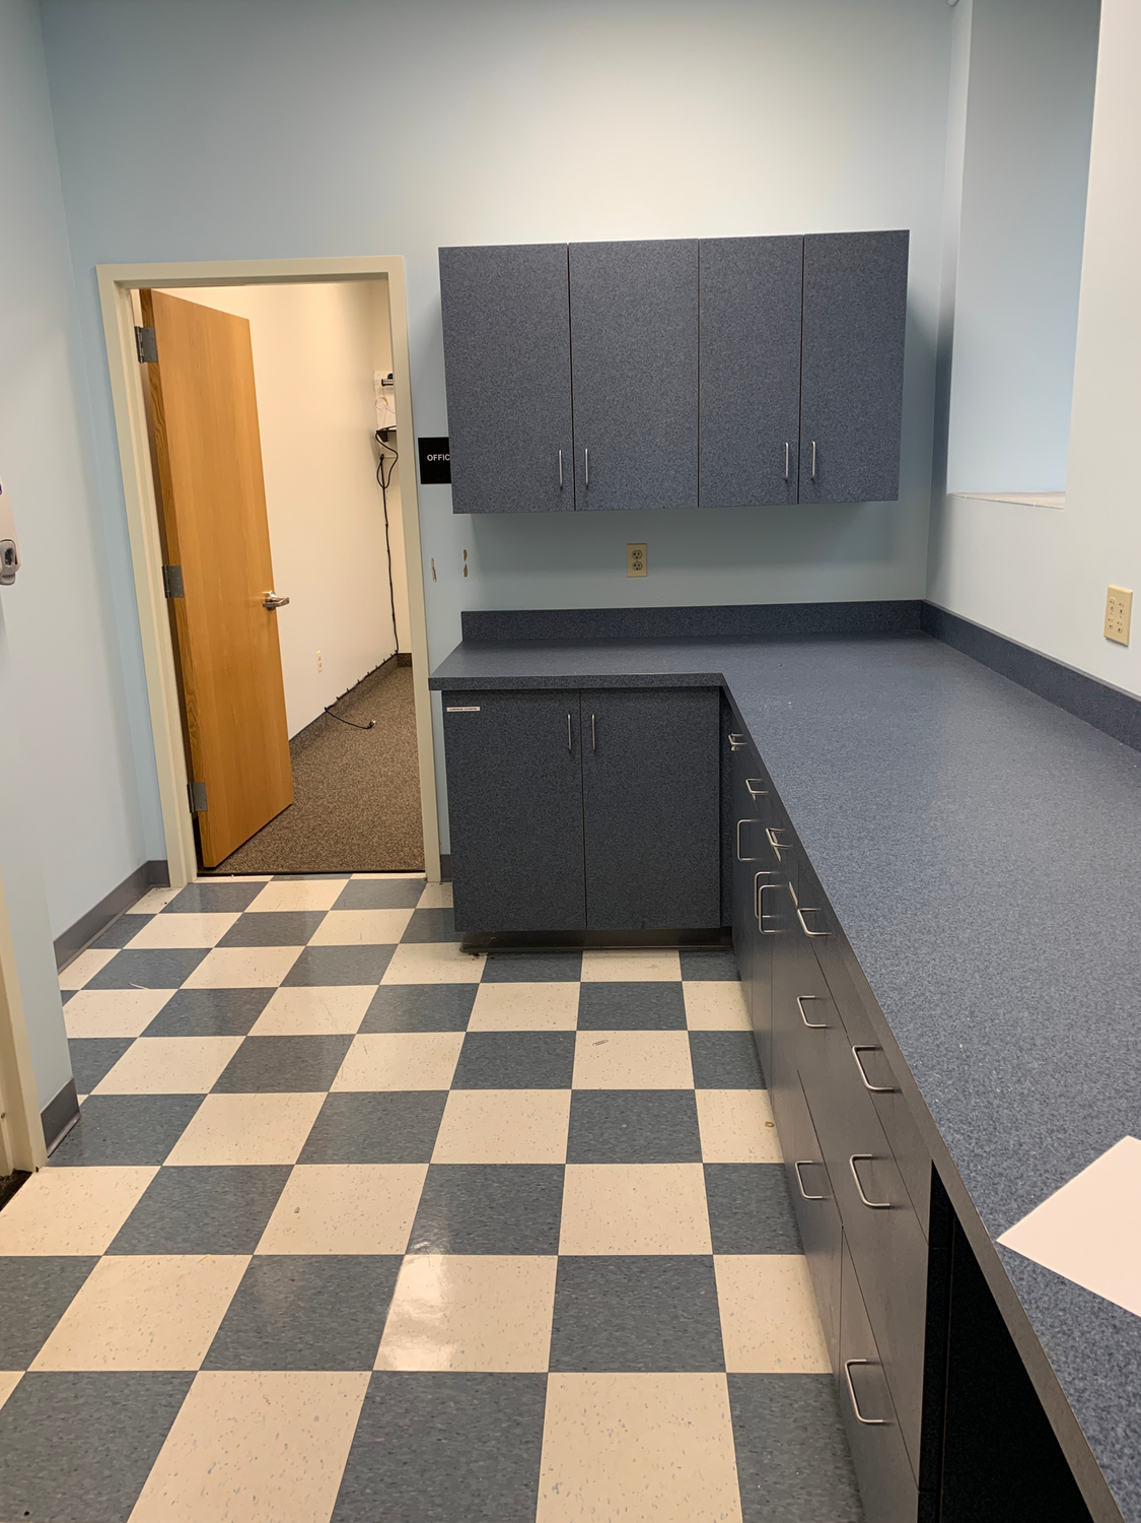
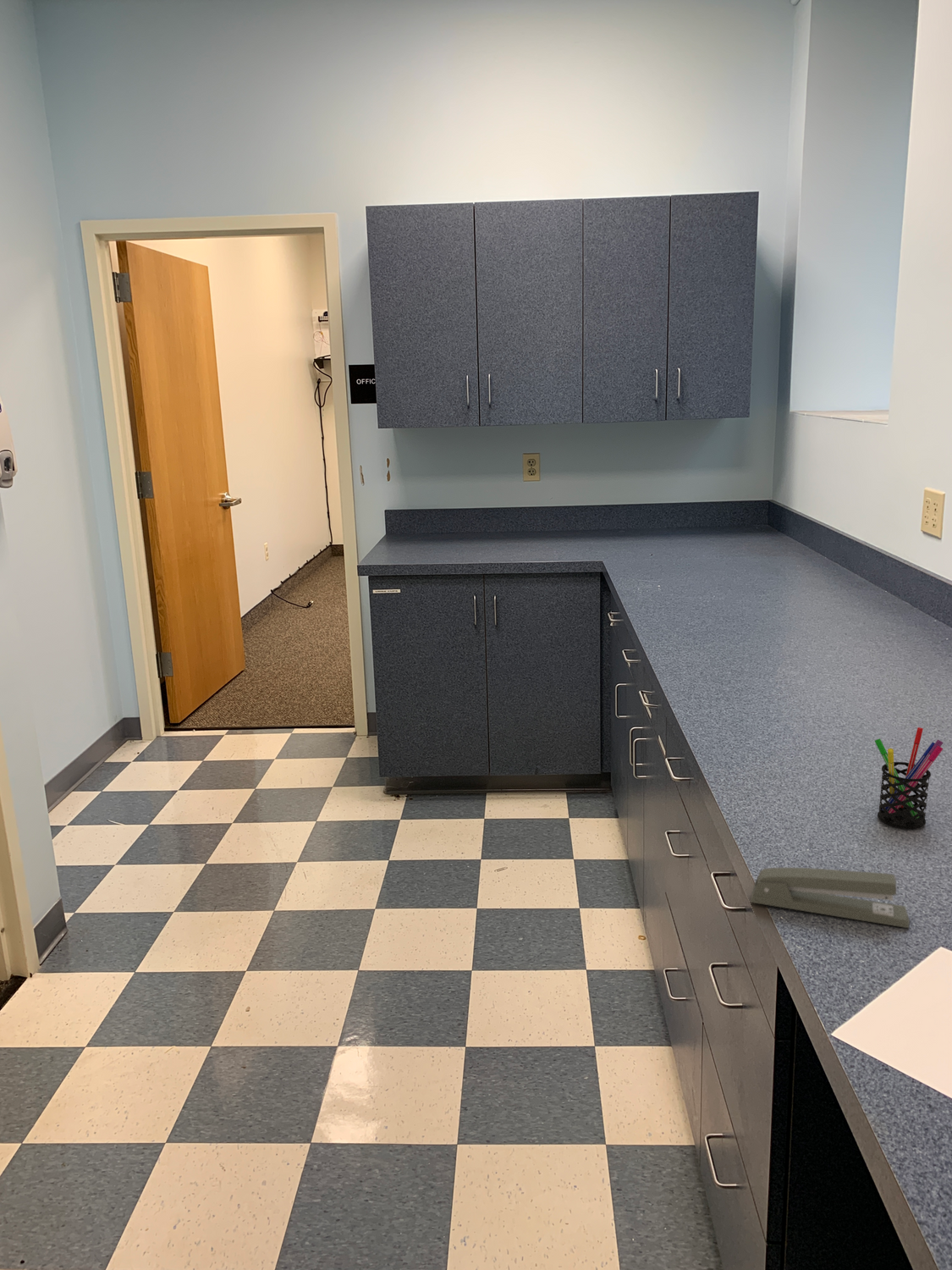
+ stapler (829, 889)
+ pen holder (901, 773)
